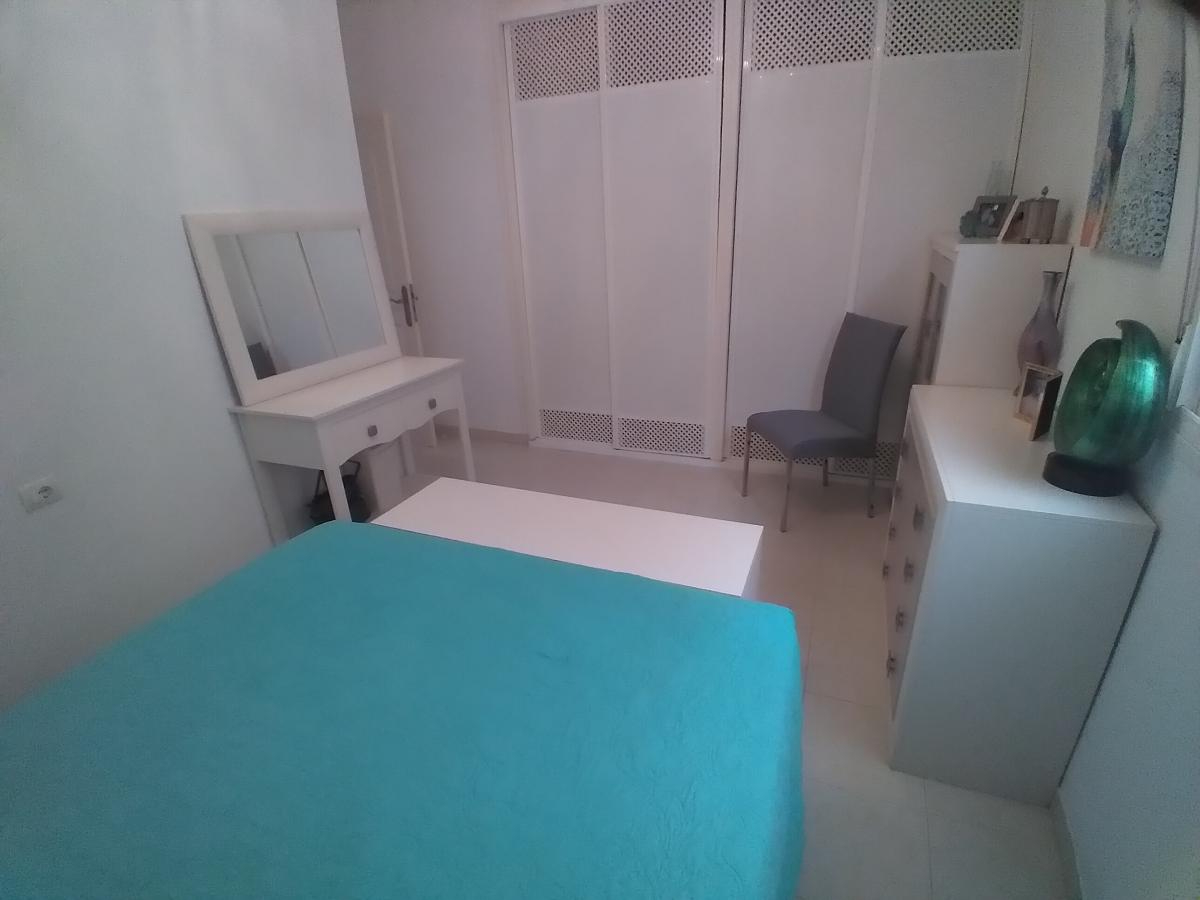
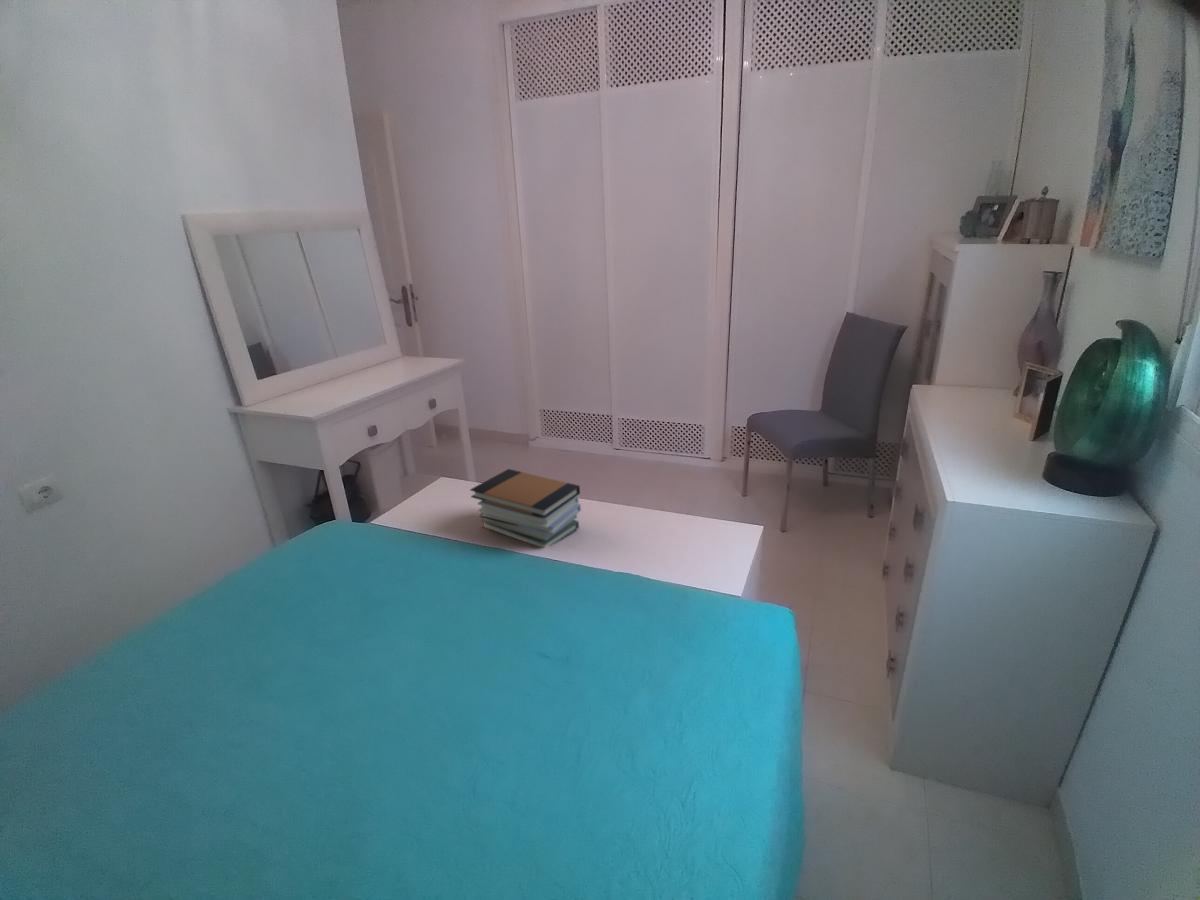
+ book stack (528, 508)
